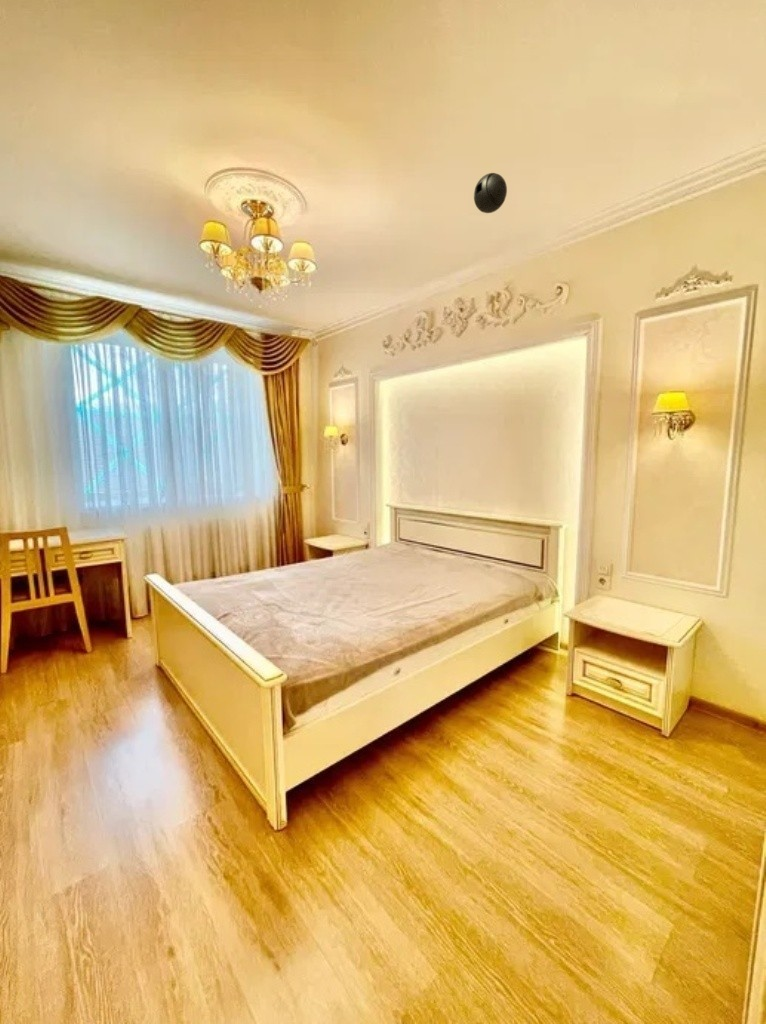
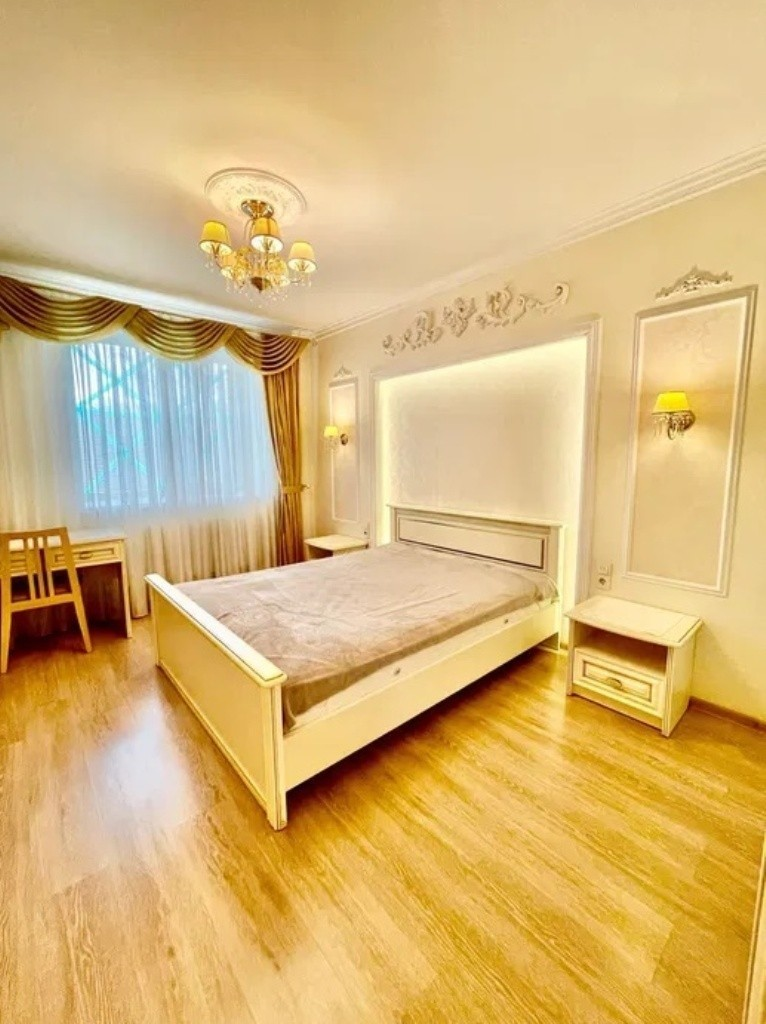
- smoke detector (490, 193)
